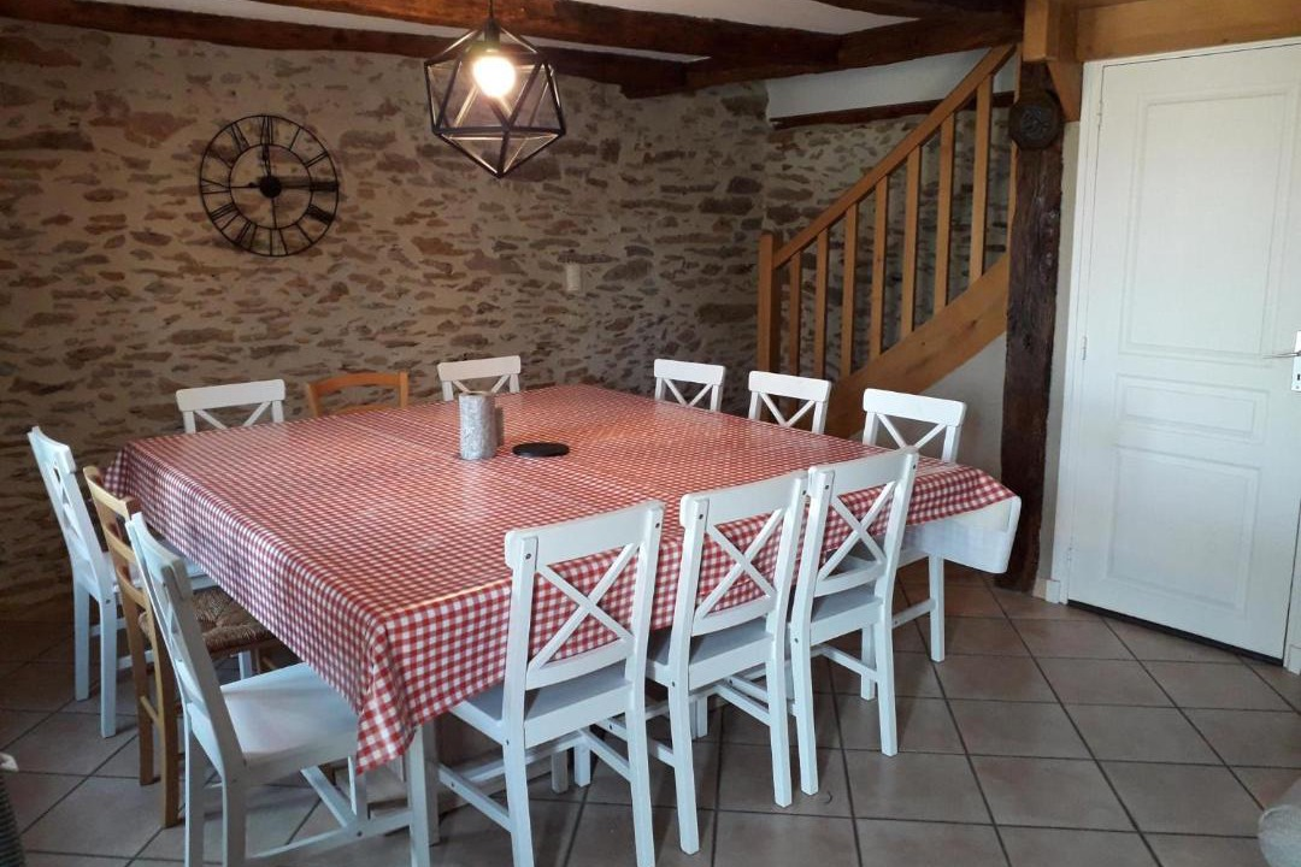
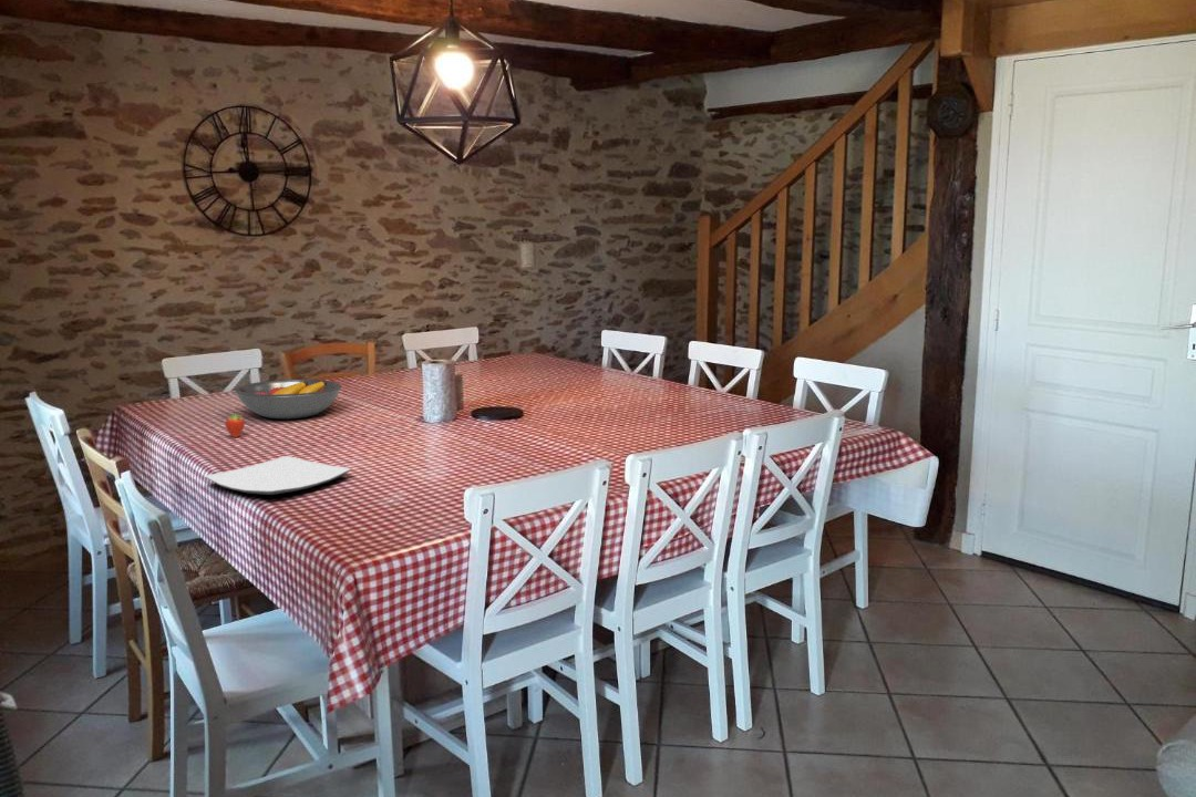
+ fruit (235, 424)
+ fruit bowl (289, 397)
+ plate (279, 477)
